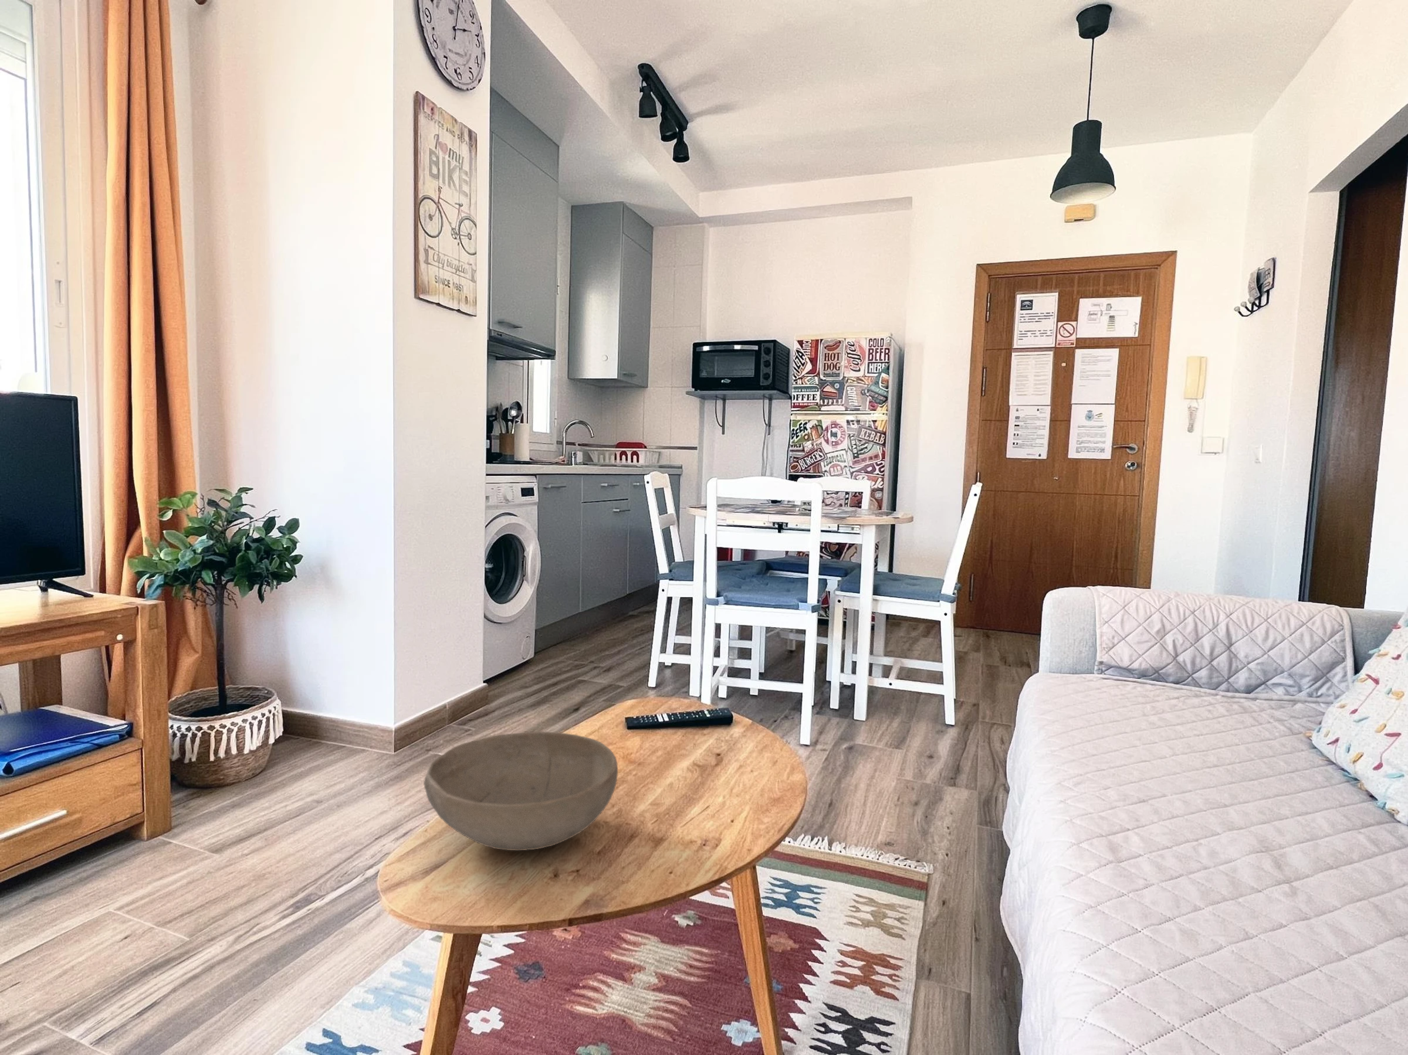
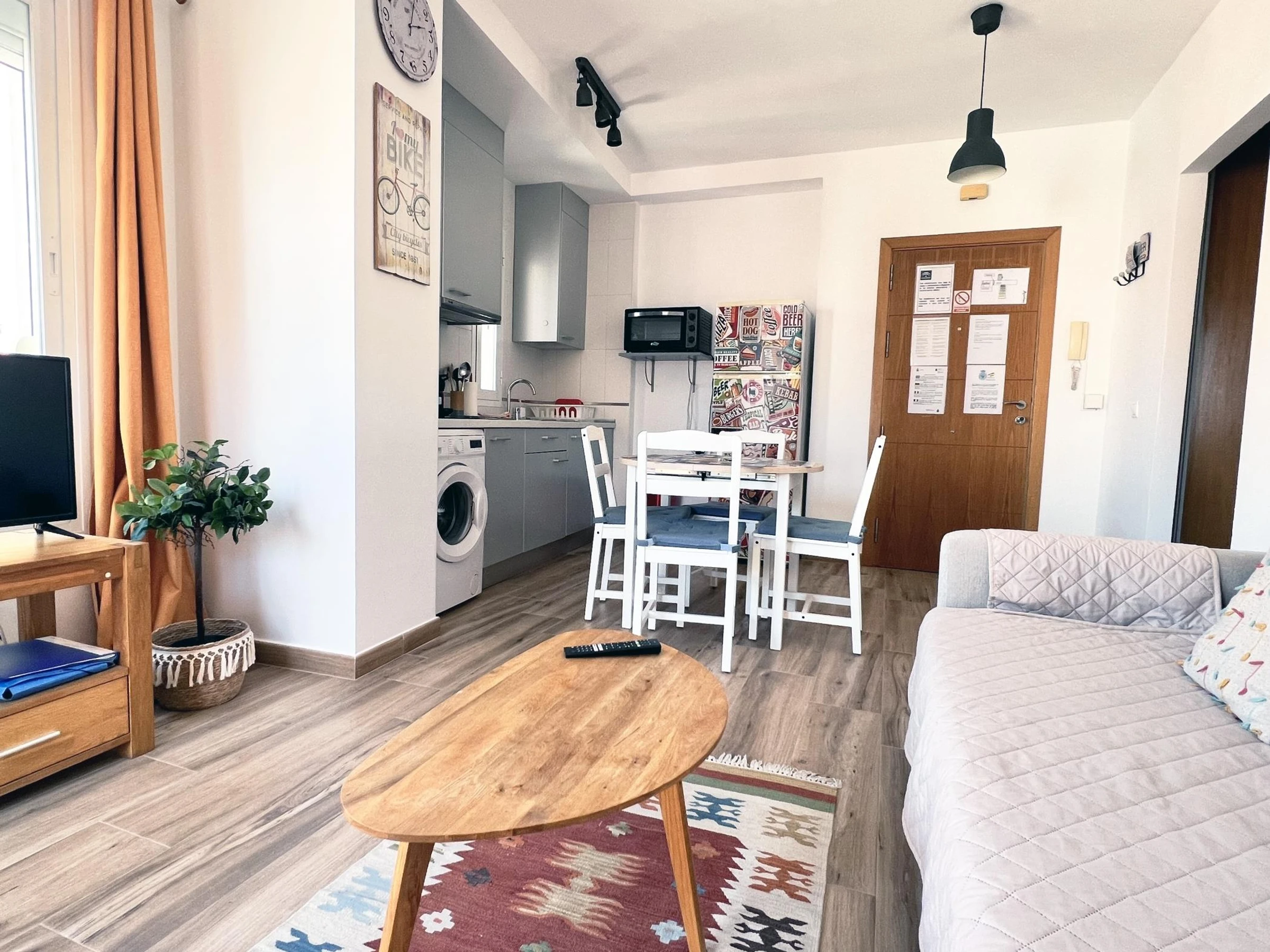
- bowl (524, 799)
